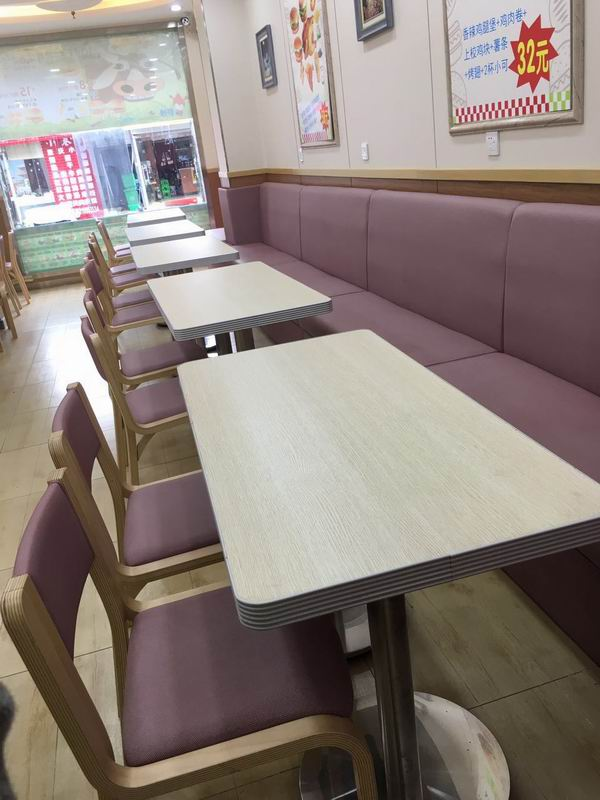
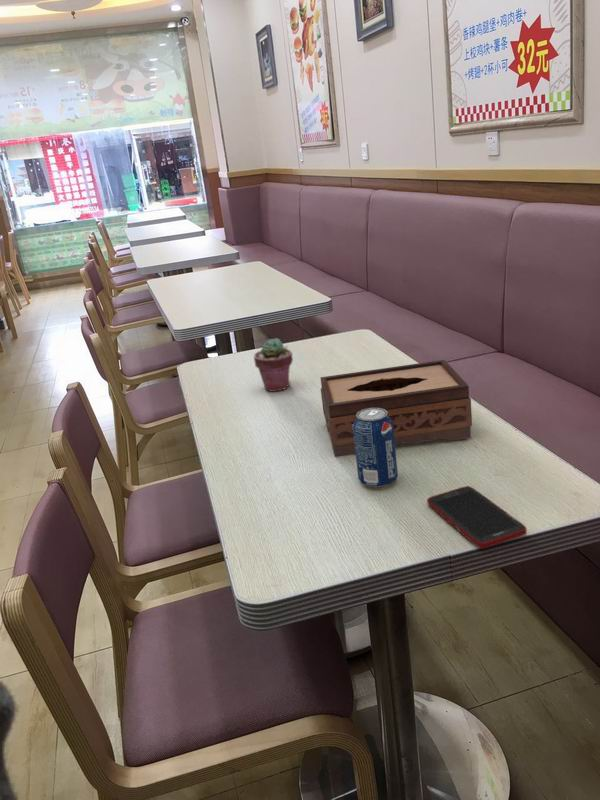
+ beverage can (375, 447)
+ tissue box (392, 406)
+ potted succulent (274, 363)
+ cell phone (474, 515)
